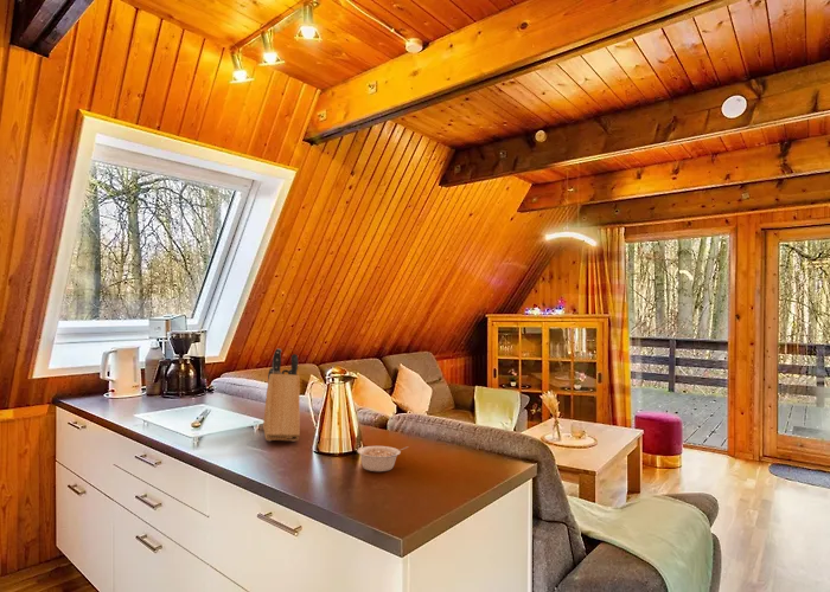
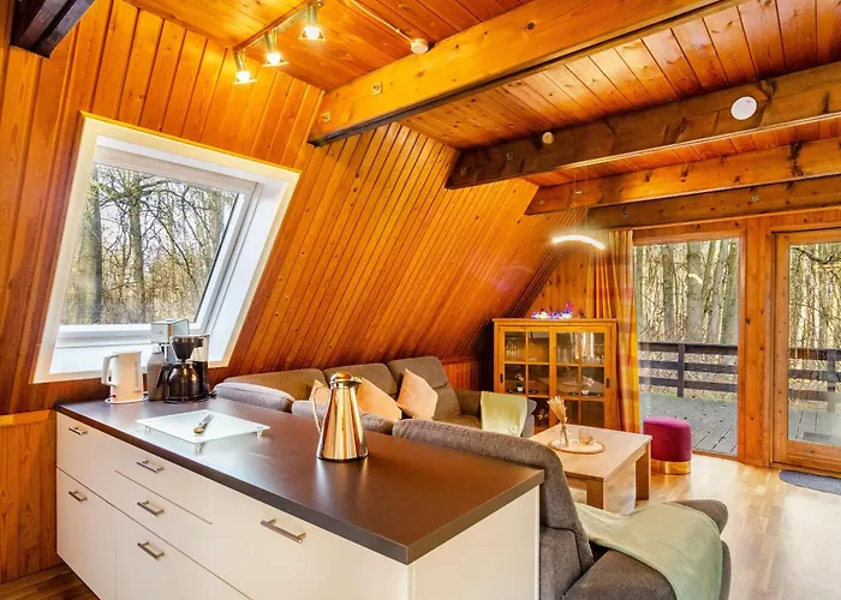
- knife block (282, 391)
- legume (379, 457)
